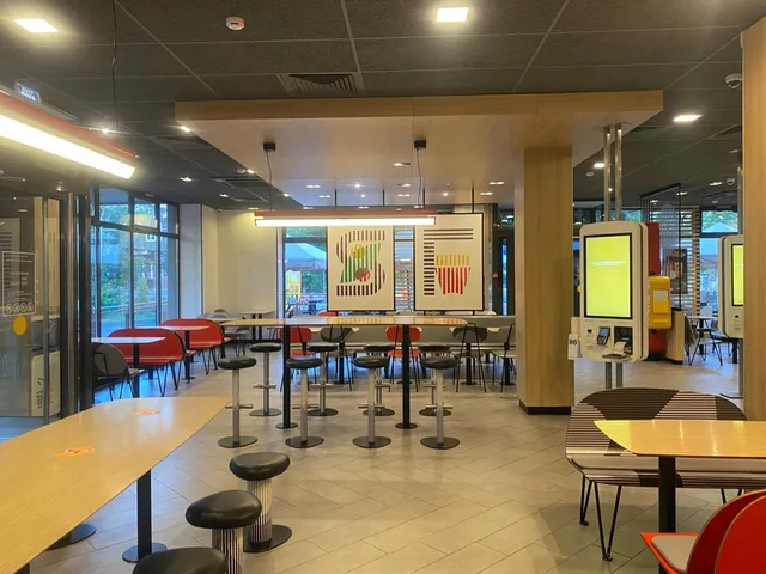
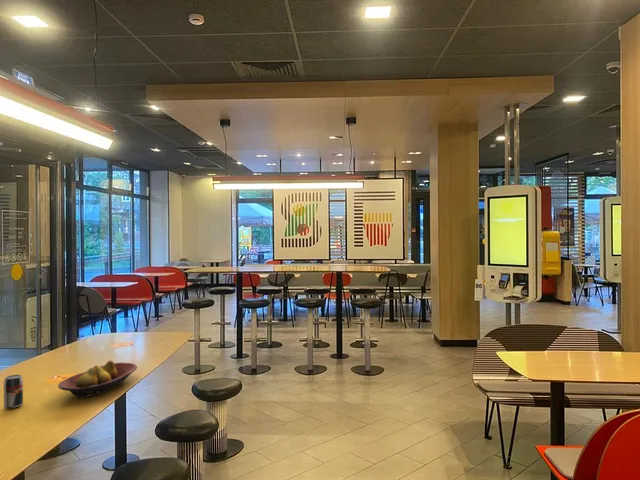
+ beverage can (13, 391)
+ fruit bowl (100, 375)
